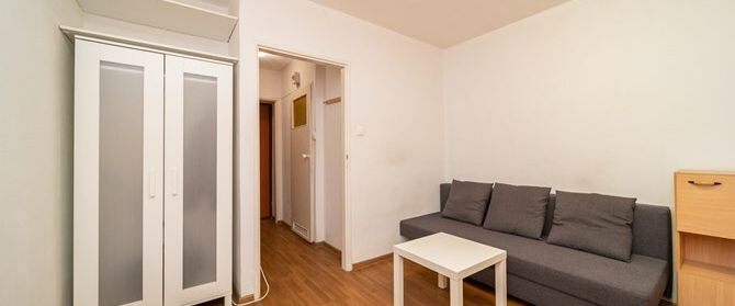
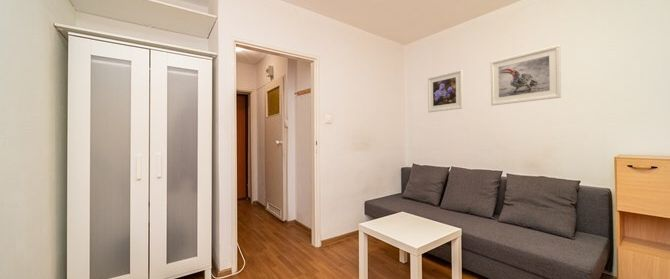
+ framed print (444, 92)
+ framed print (522, 77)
